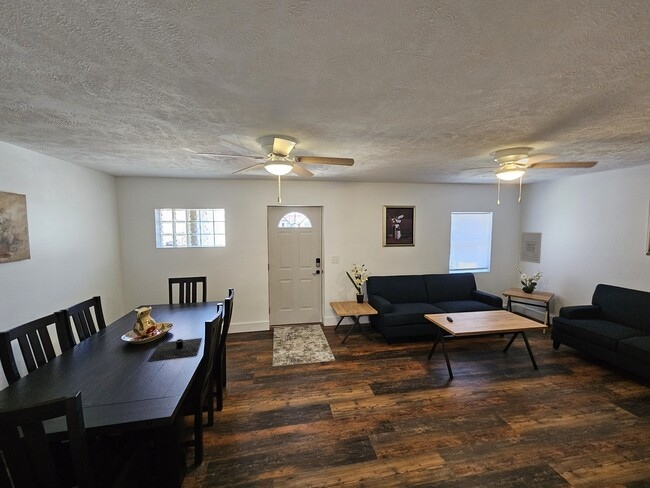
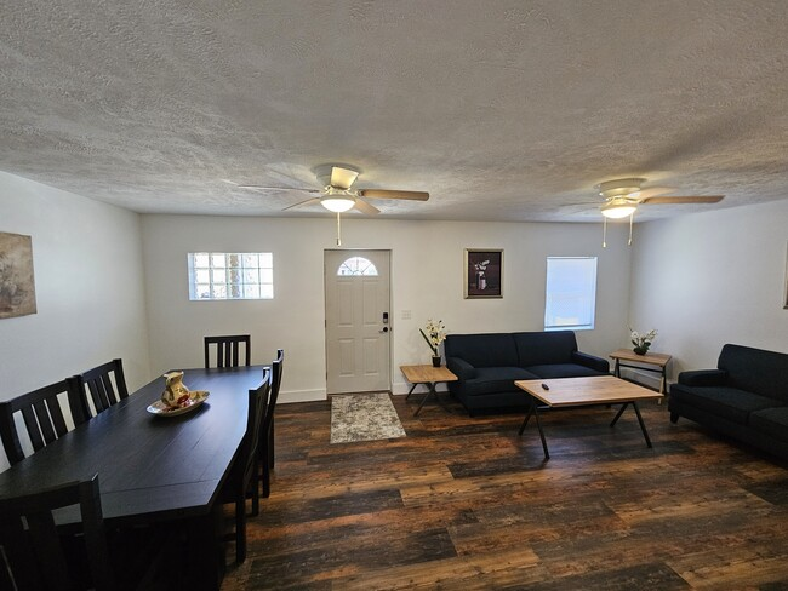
- wall art (530, 247)
- placemat (177, 345)
